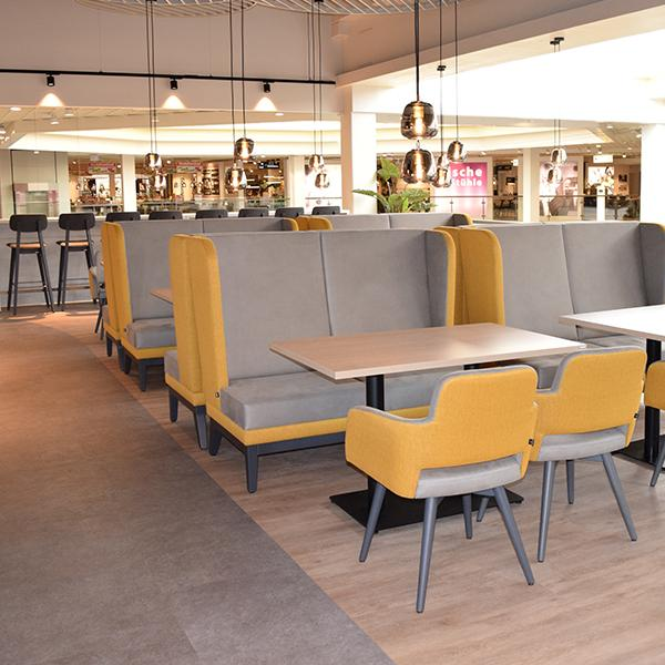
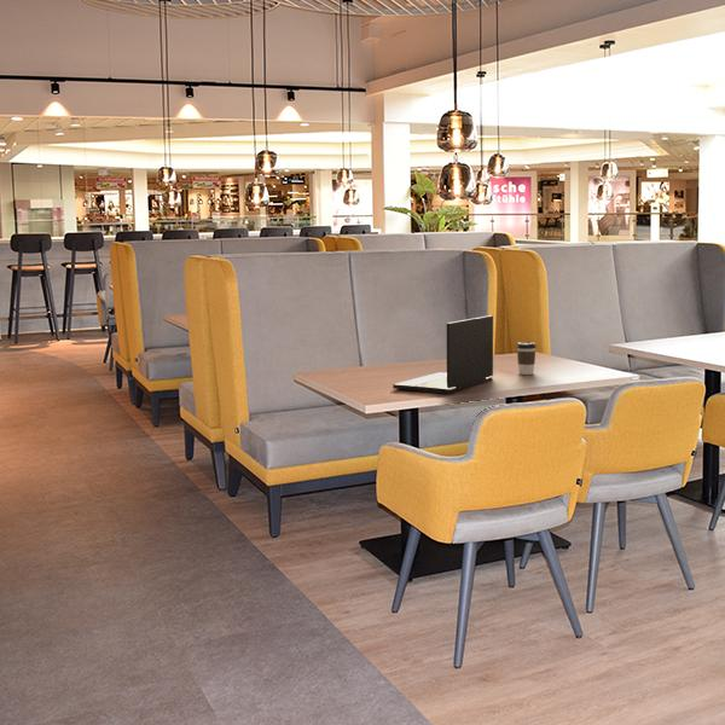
+ laptop (447, 350)
+ coffee cup (526, 358)
